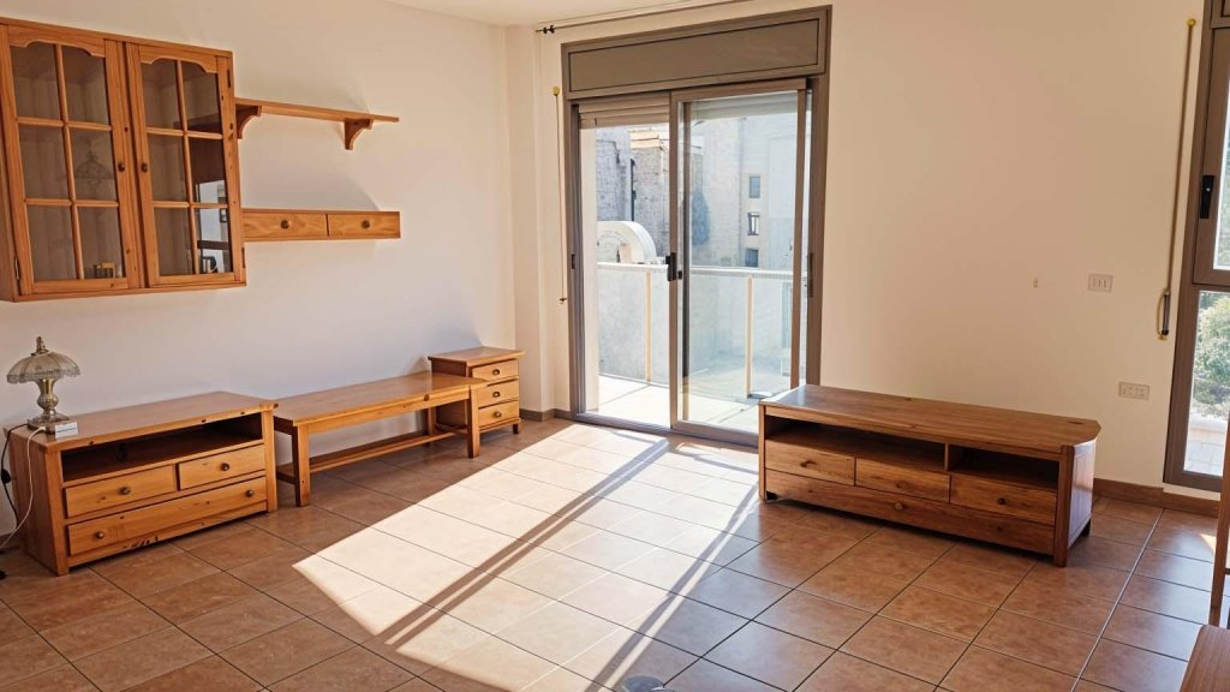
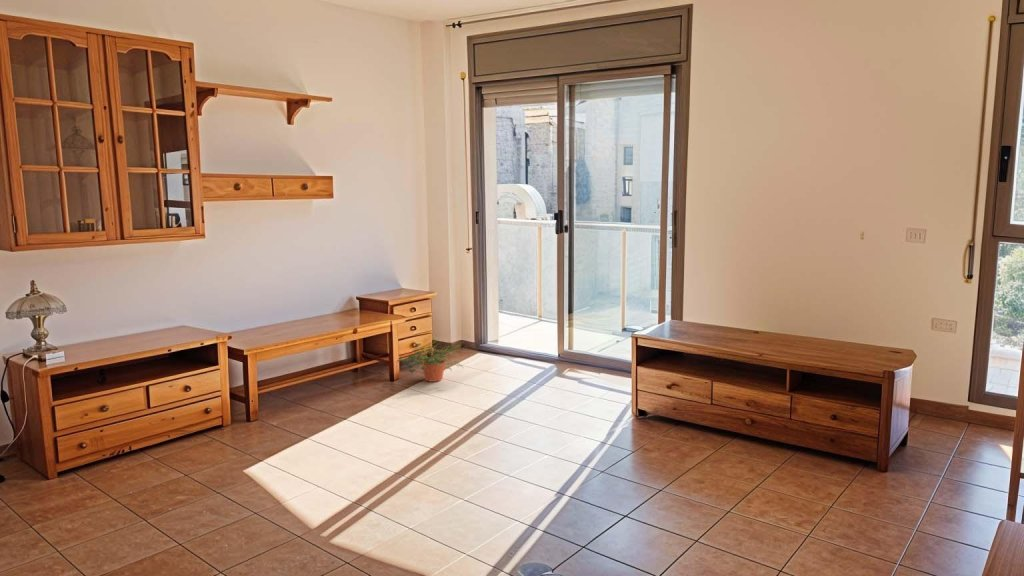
+ potted plant (432, 362)
